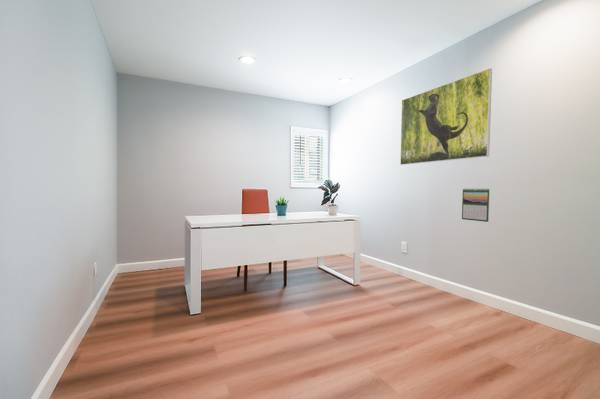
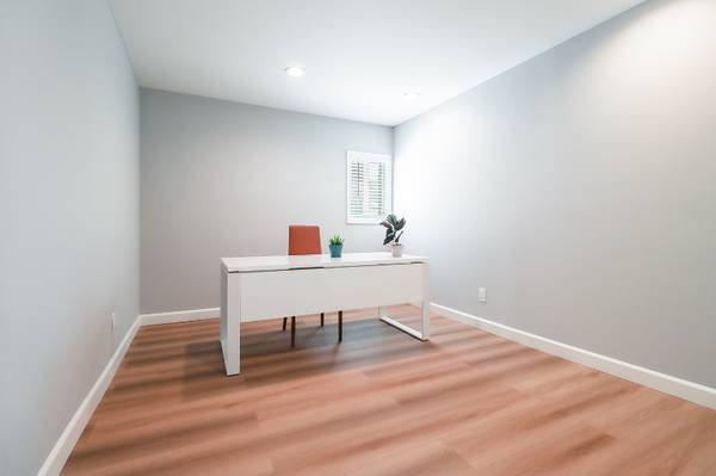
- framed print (439, 124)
- calendar (475, 204)
